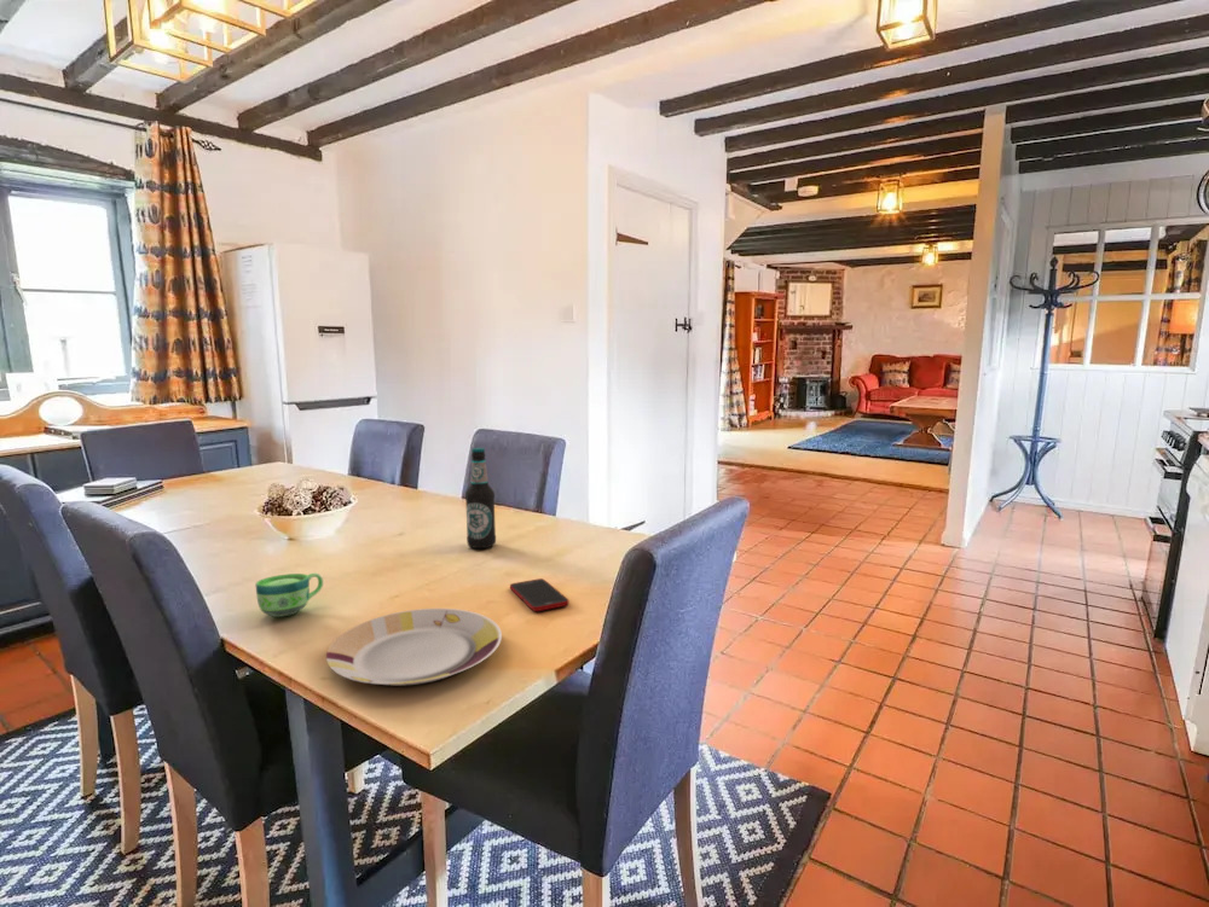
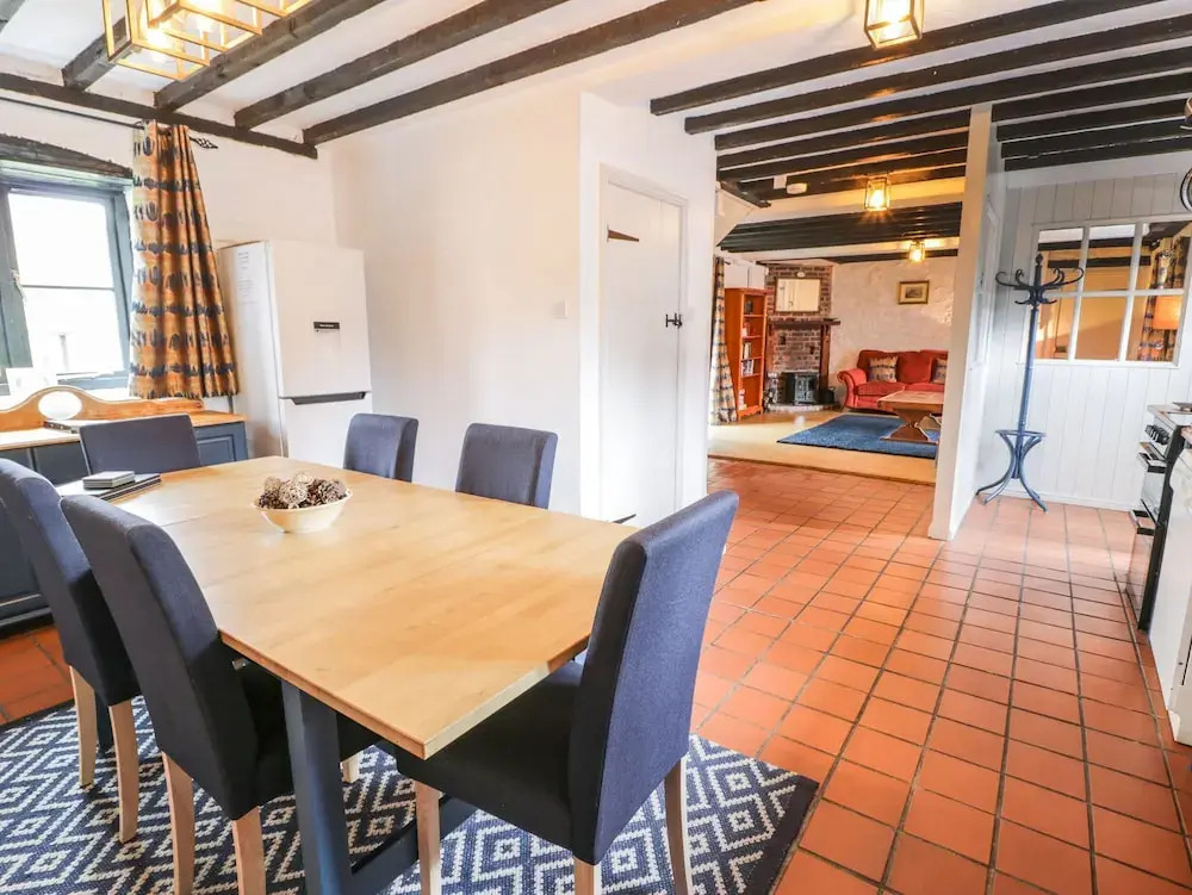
- cup (290, 592)
- cell phone (538, 594)
- bottle (480, 498)
- plate (417, 647)
